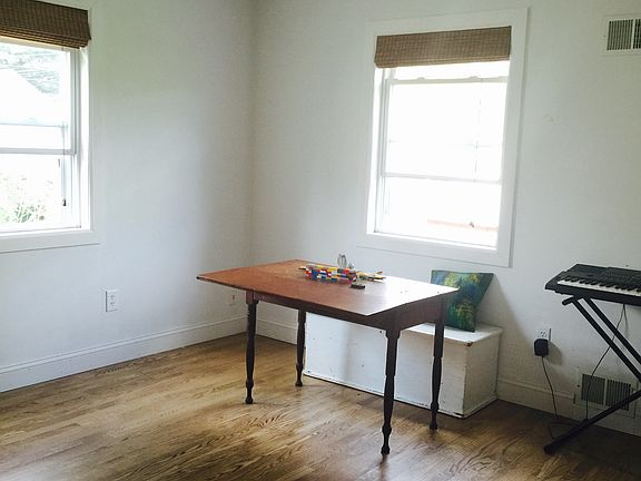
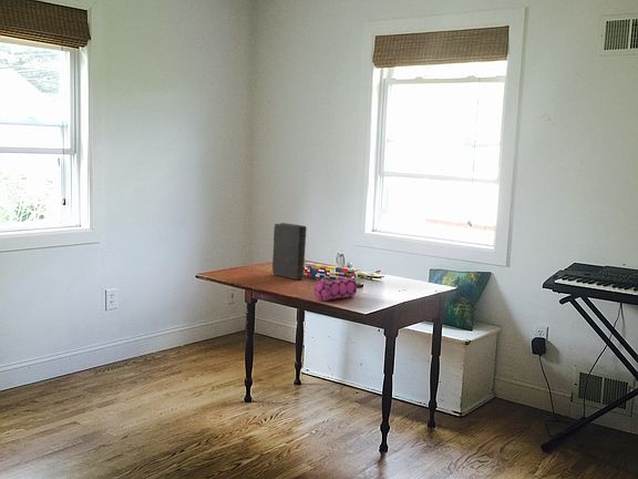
+ pencil case (336, 287)
+ book (289, 251)
